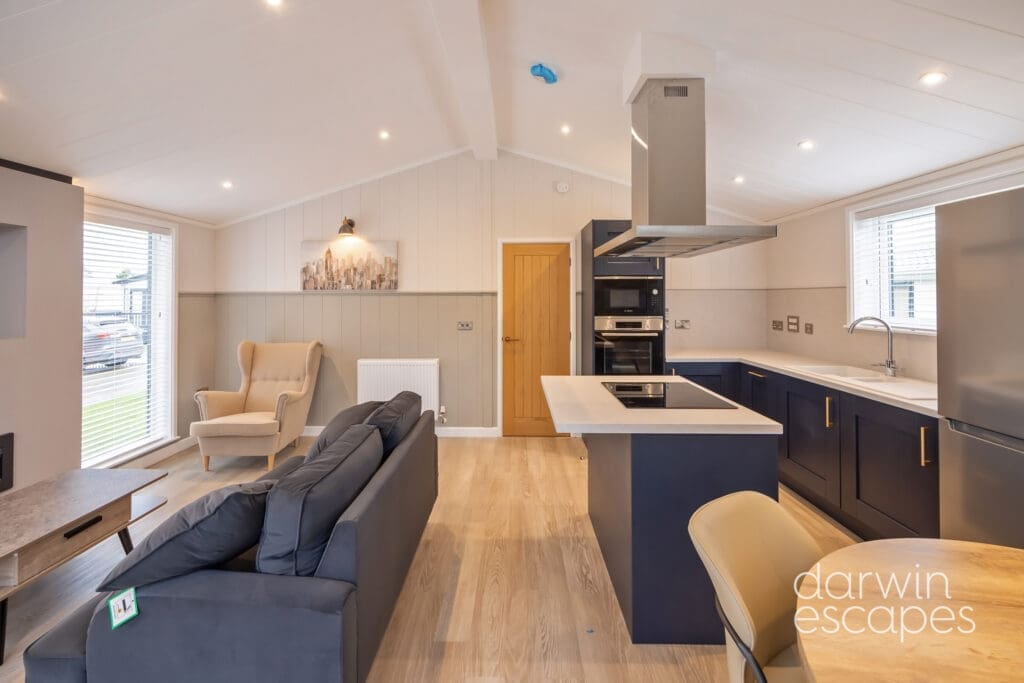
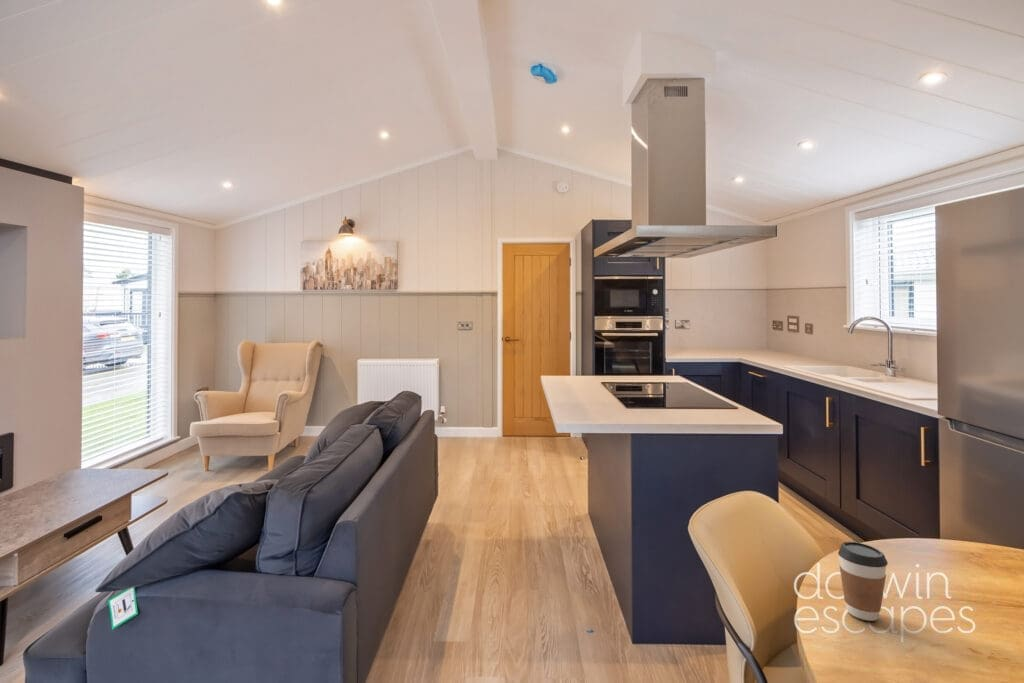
+ coffee cup (862, 581)
